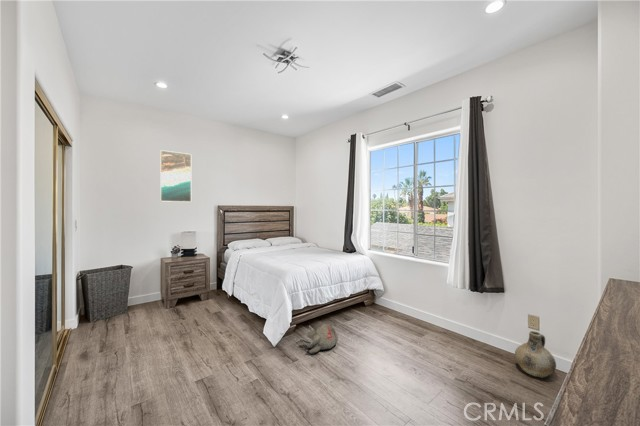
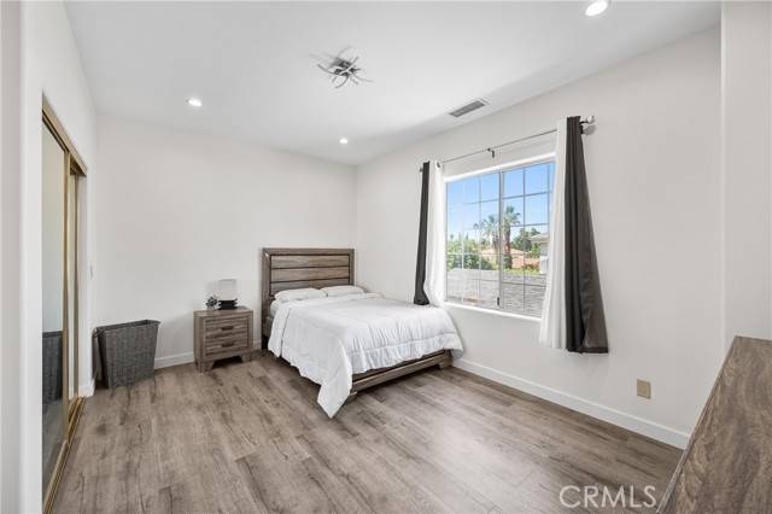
- plush toy (322, 337)
- ceramic jug (534, 351)
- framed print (176, 177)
